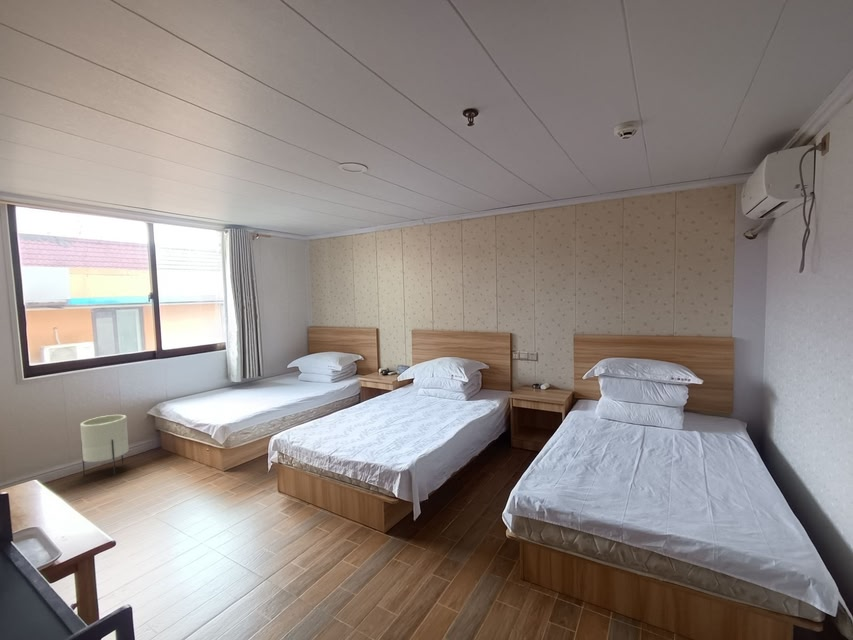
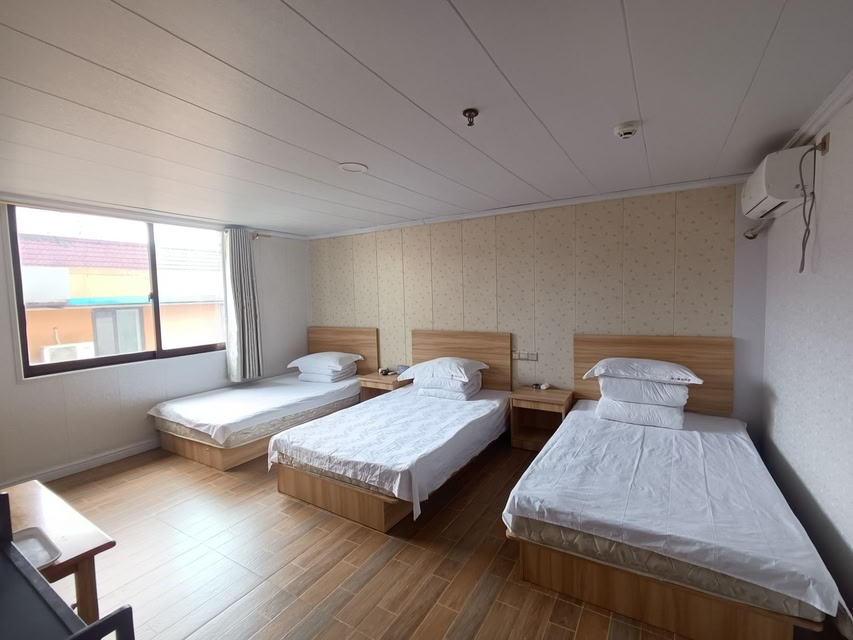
- planter (106, 445)
